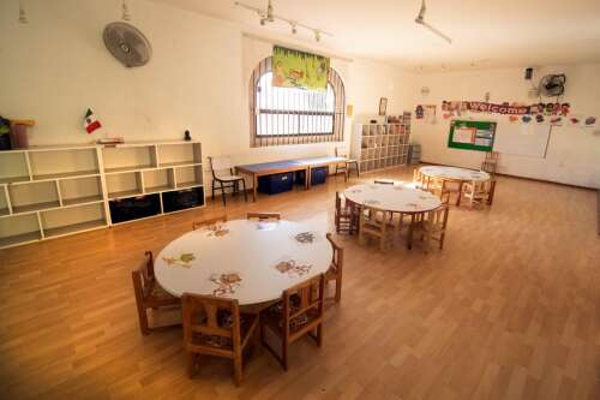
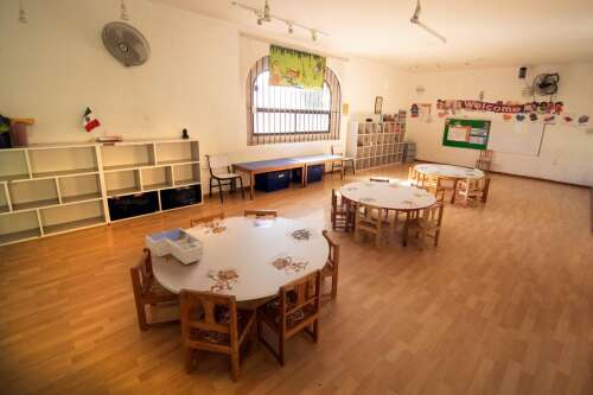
+ desk organizer (177, 246)
